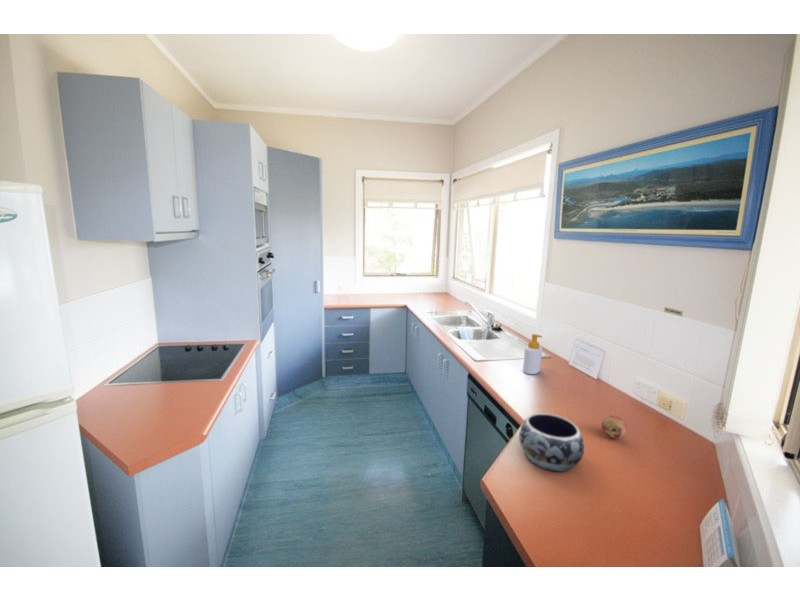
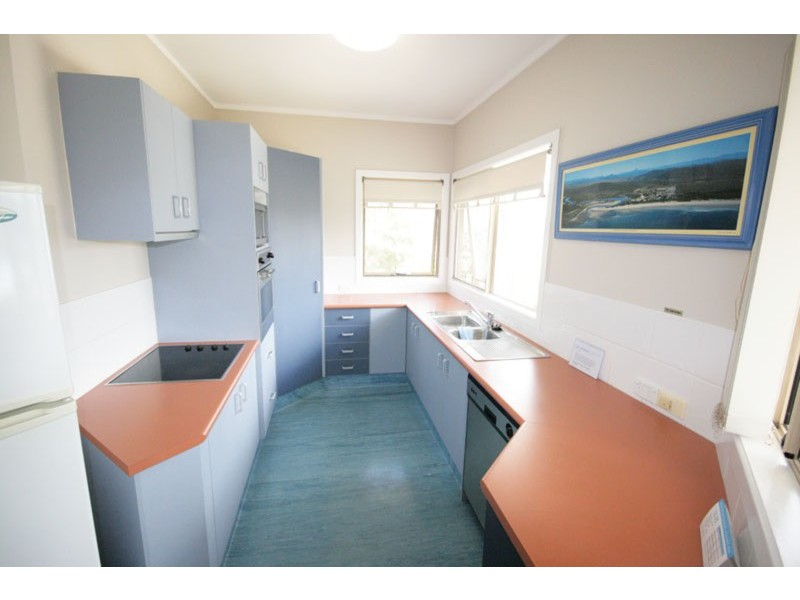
- fruit (614, 427)
- soap bottle (533, 352)
- decorative bowl (550, 440)
